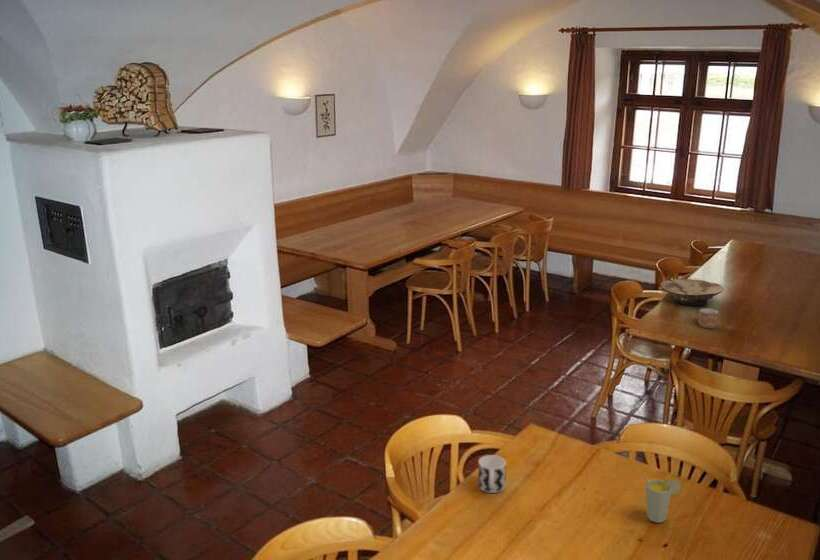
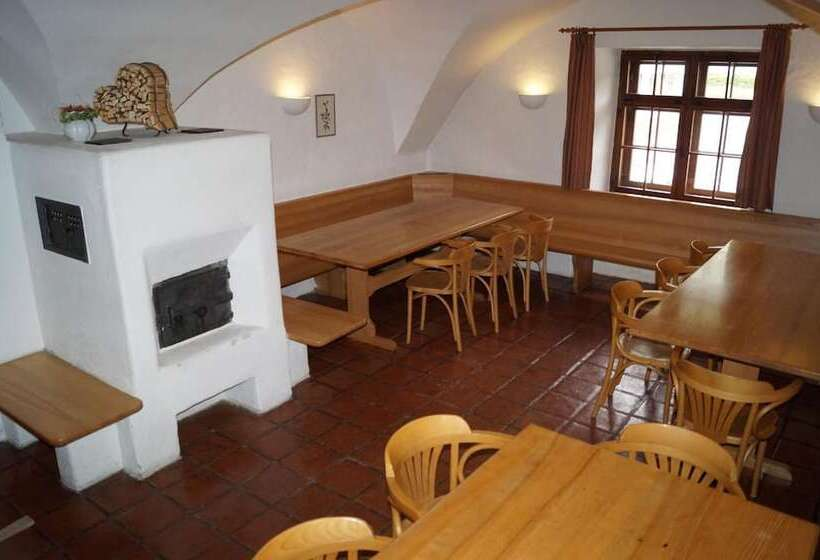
- cup (661, 496)
- bowl (691, 293)
- cup (491, 476)
- mug (708, 318)
